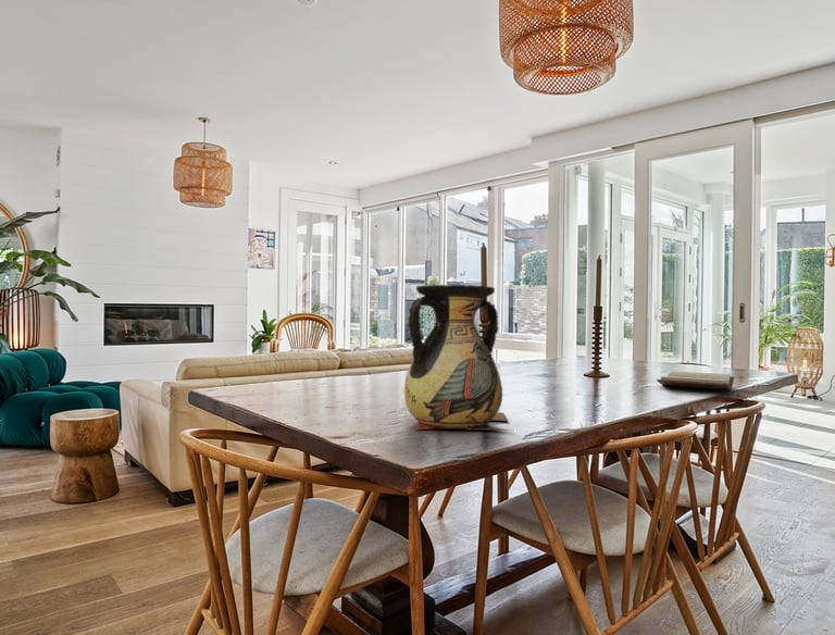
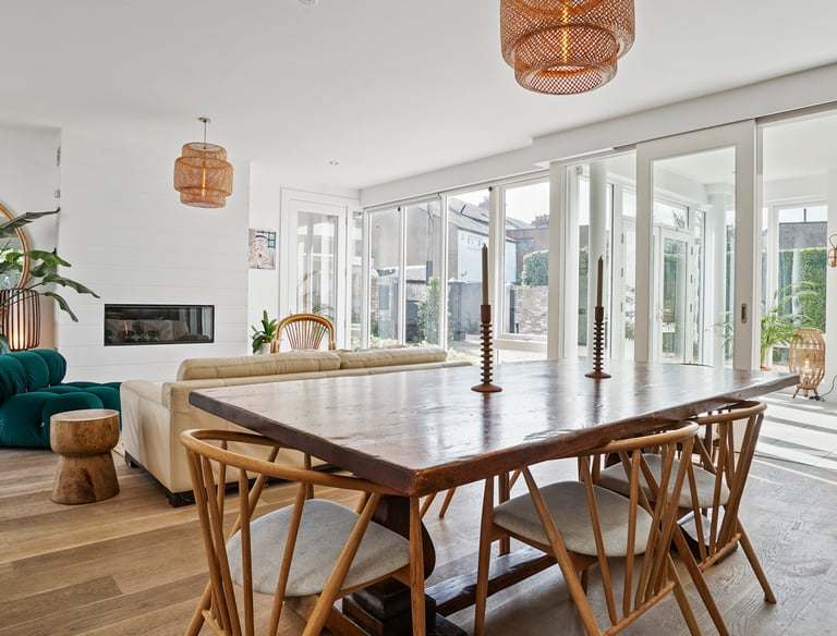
- vase (457, 353)
- paperback book (696, 381)
